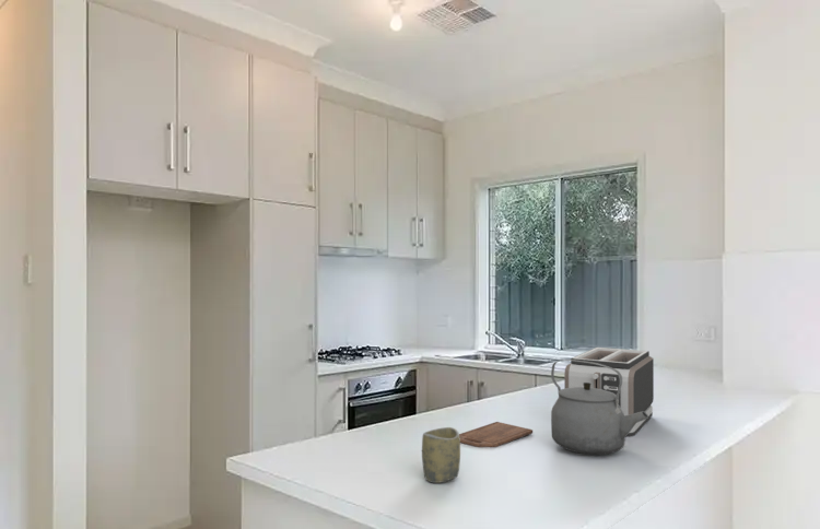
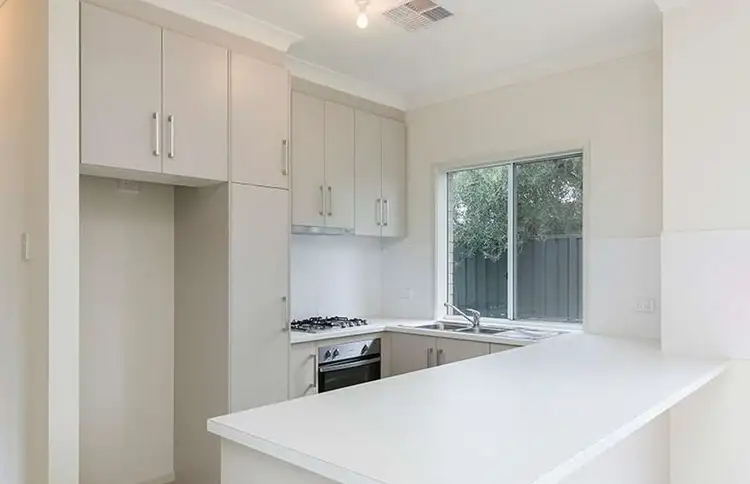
- toaster (610, 388)
- cutting board (492, 434)
- cup (441, 454)
- tea kettle (597, 407)
